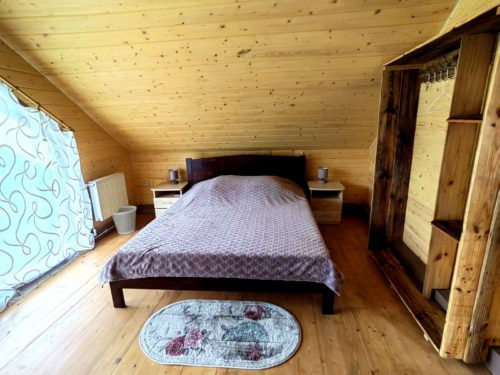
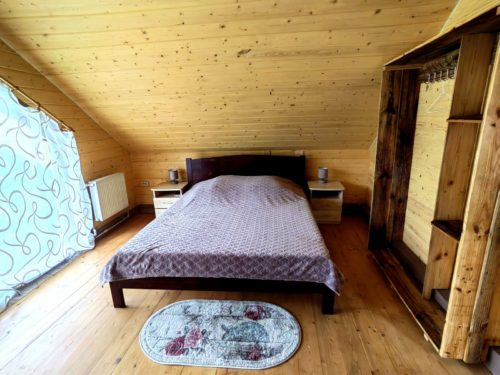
- wastebasket (125, 220)
